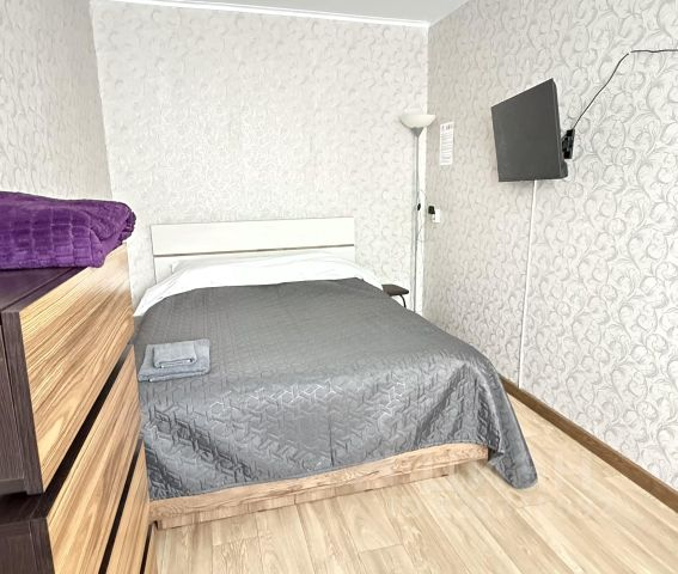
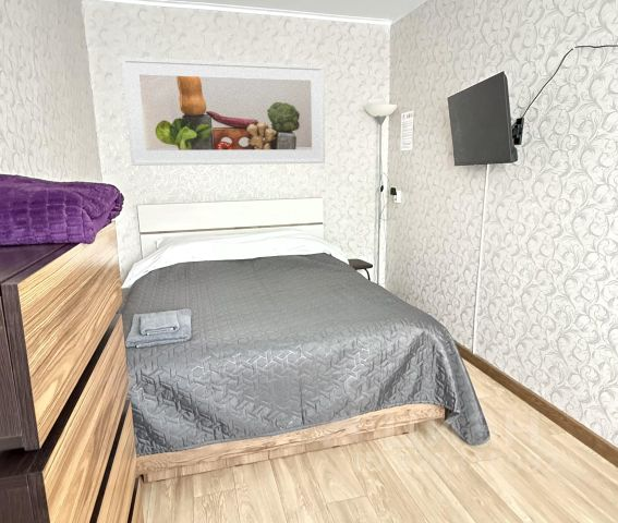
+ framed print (230, 113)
